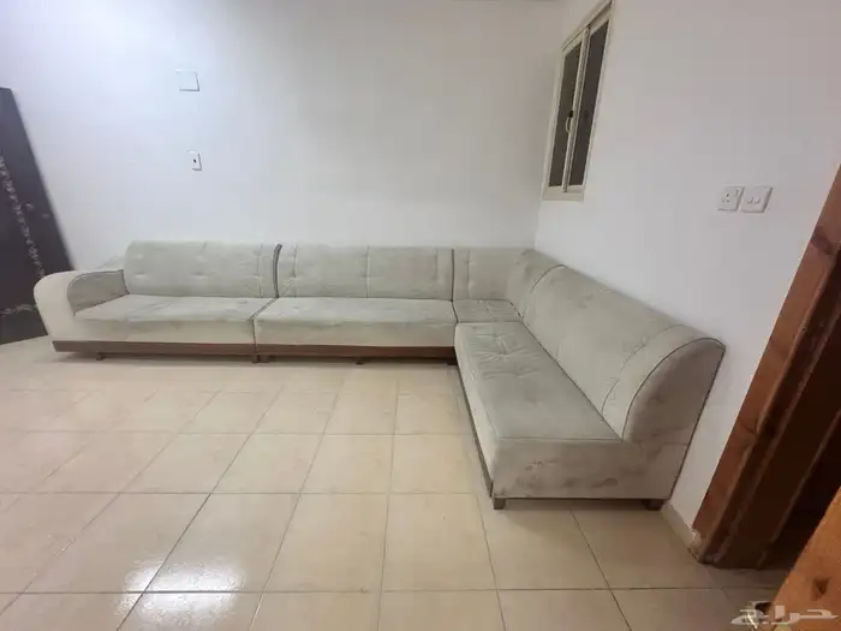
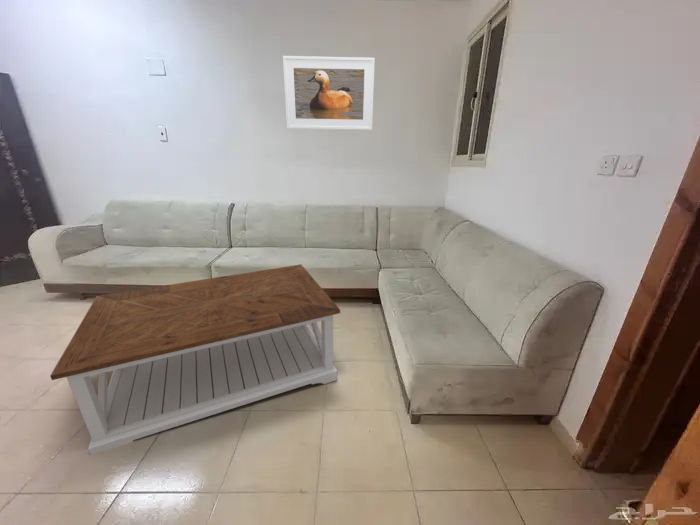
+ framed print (329, 94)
+ coffee table (220, 339)
